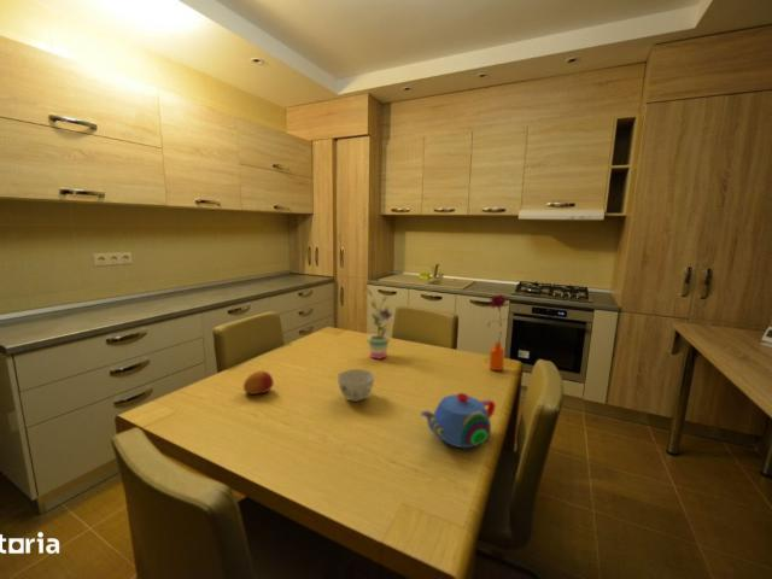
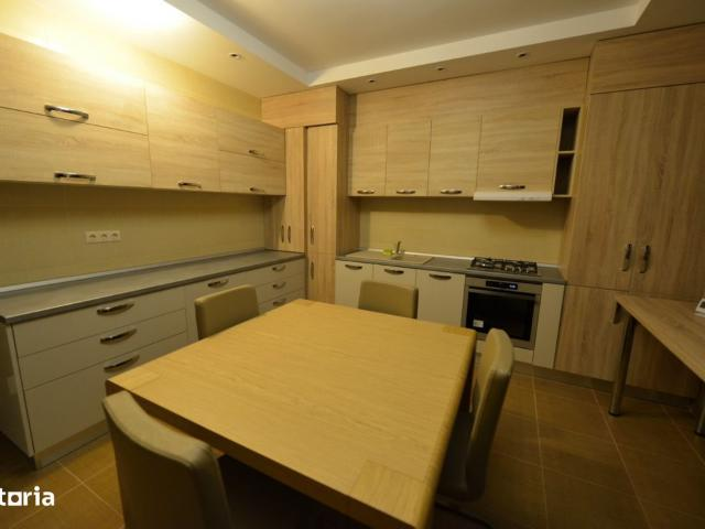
- fruit (258, 382)
- teapot (458, 416)
- potted plant (384, 321)
- flower (499, 334)
- teacup (357, 387)
